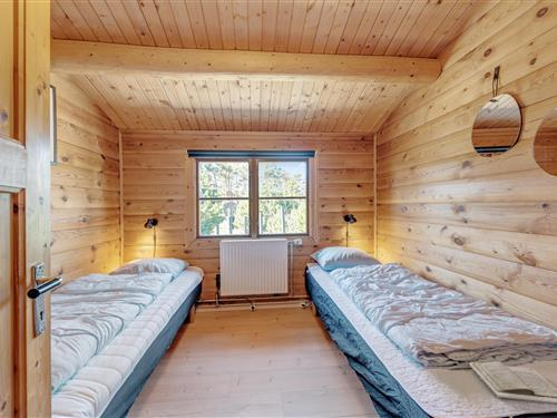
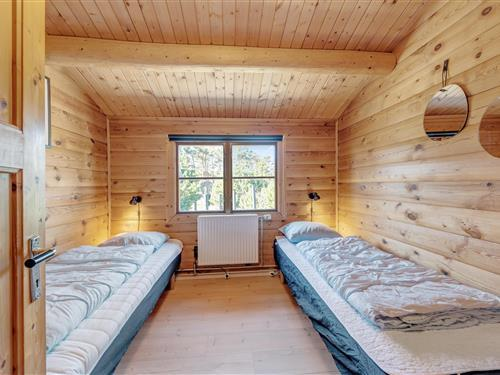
- book (516, 379)
